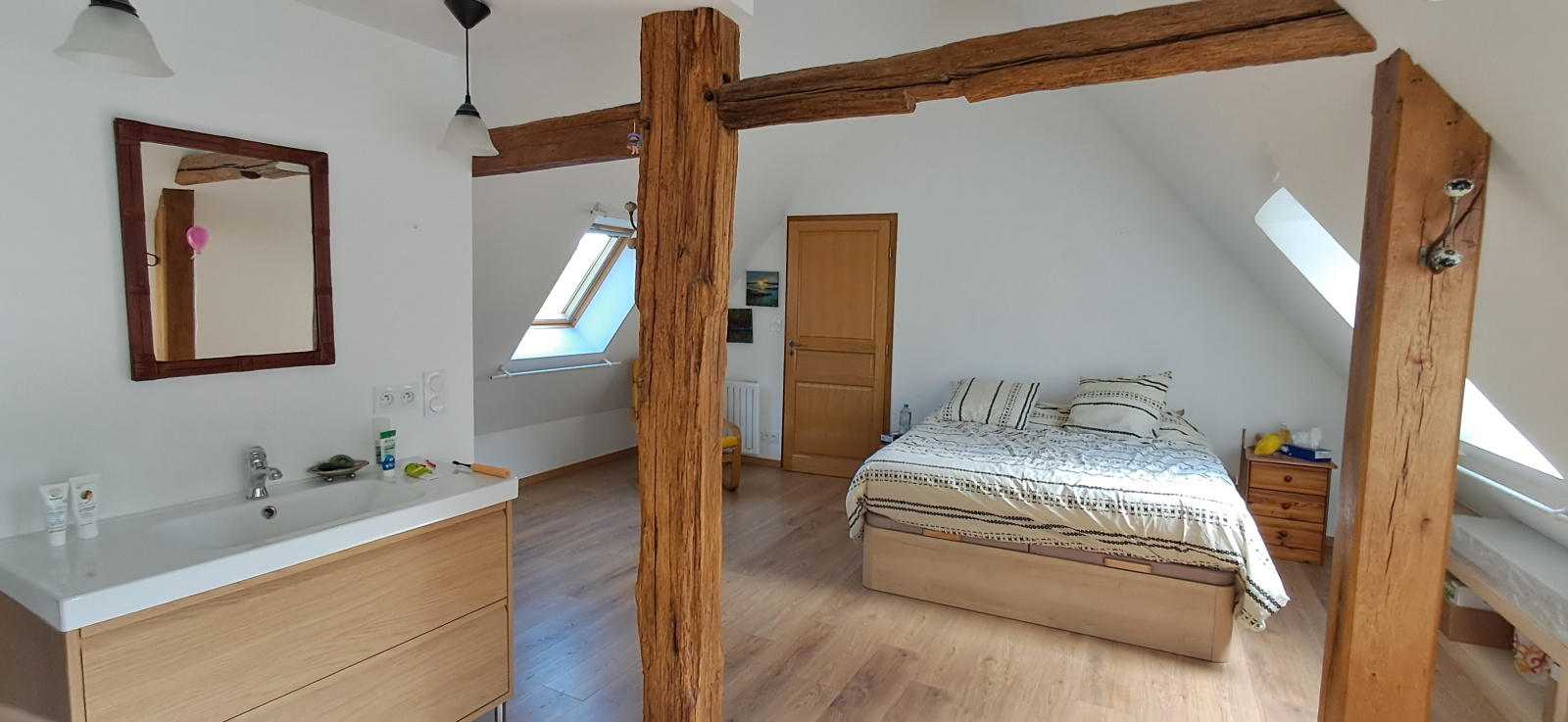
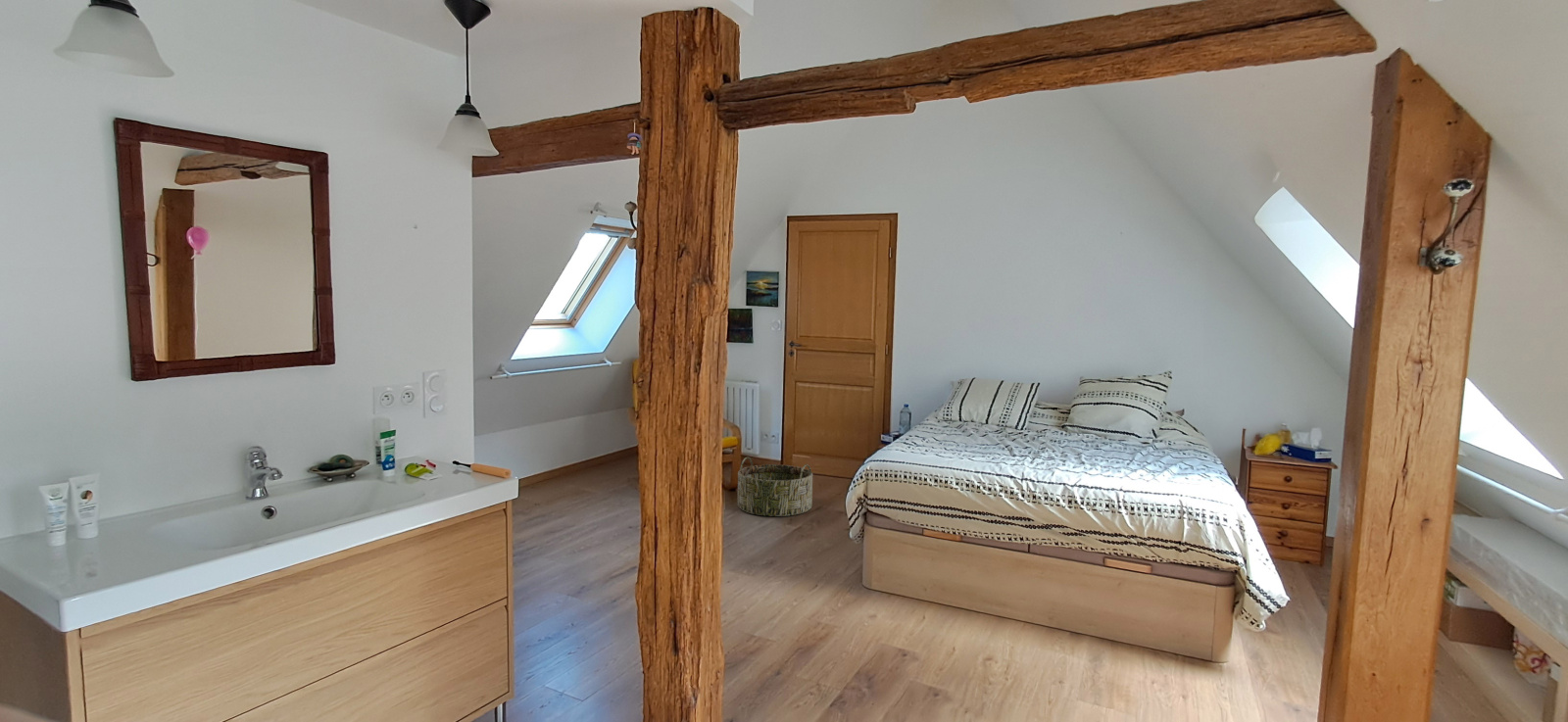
+ basket (774, 483)
